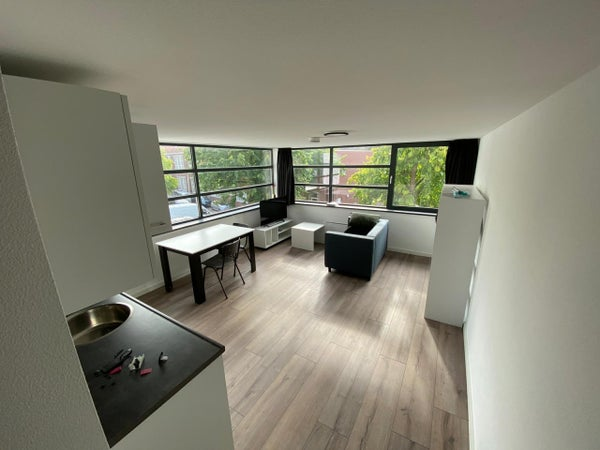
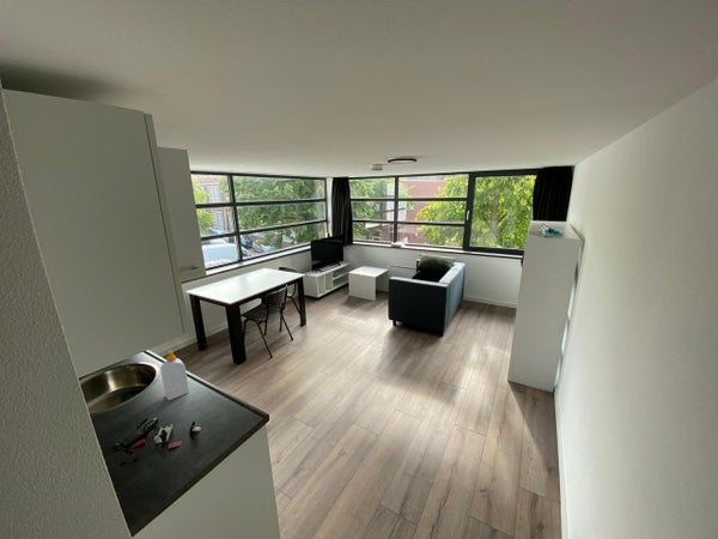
+ soap bottle (174, 373)
